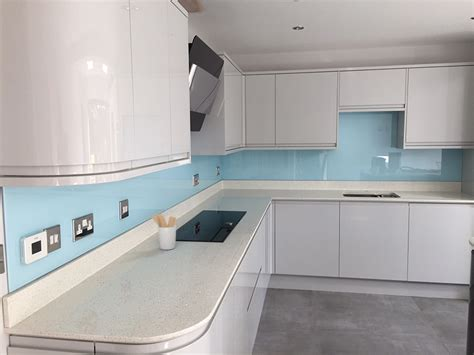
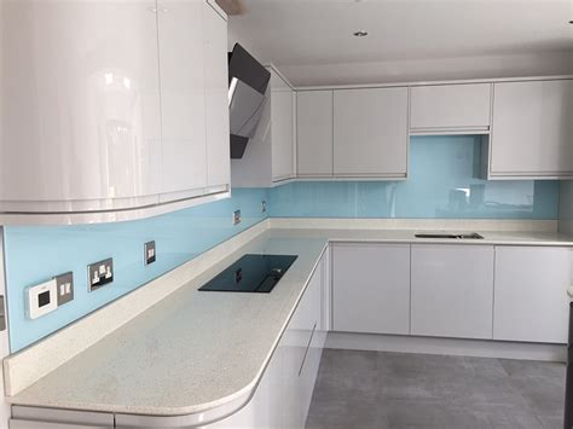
- utensil holder (164, 230)
